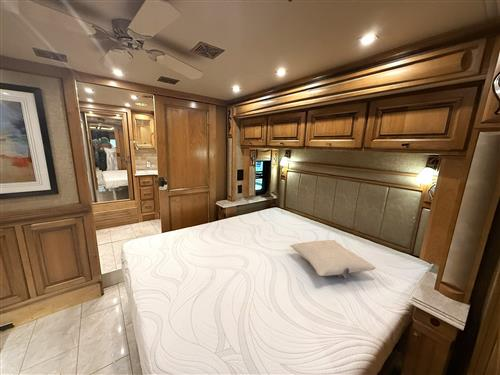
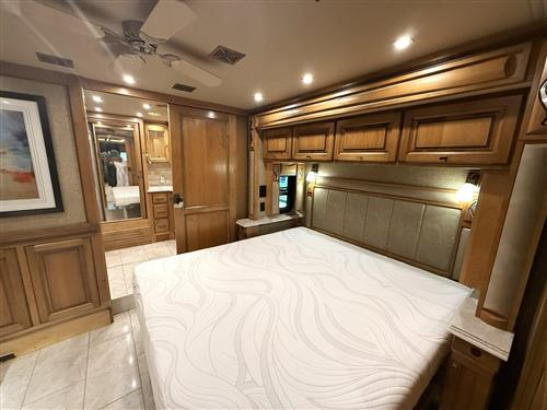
- pillow (328, 257)
